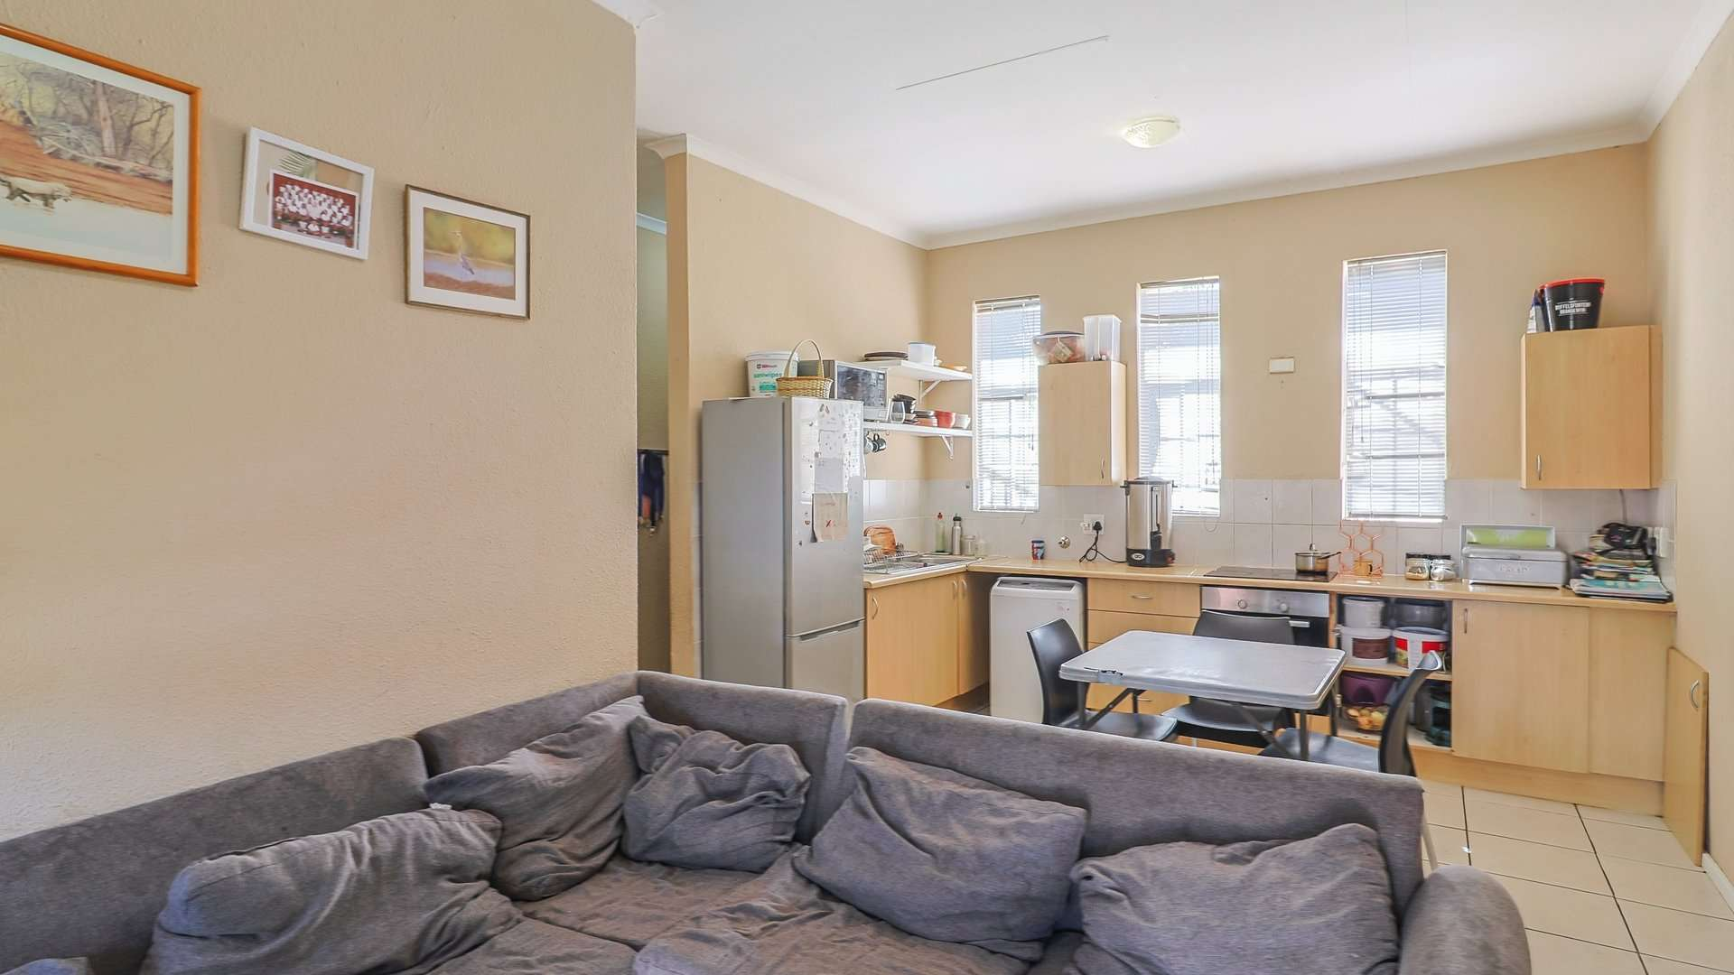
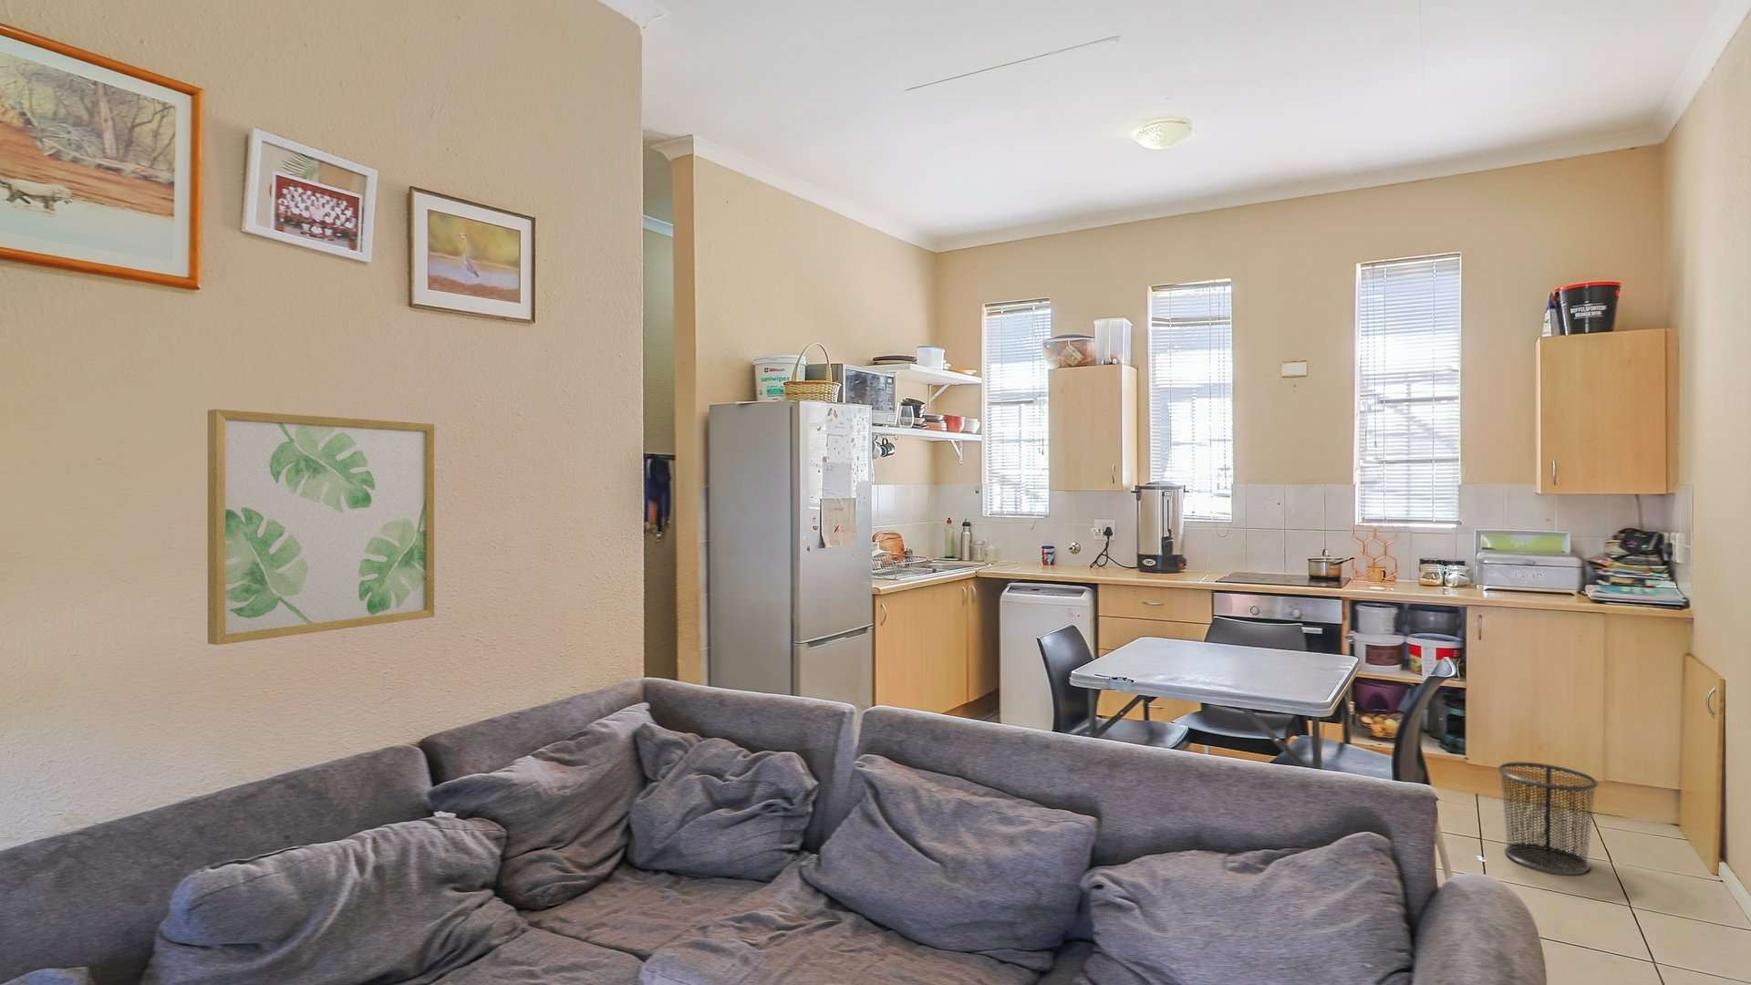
+ waste bin (1545, 817)
+ wall art (331, 523)
